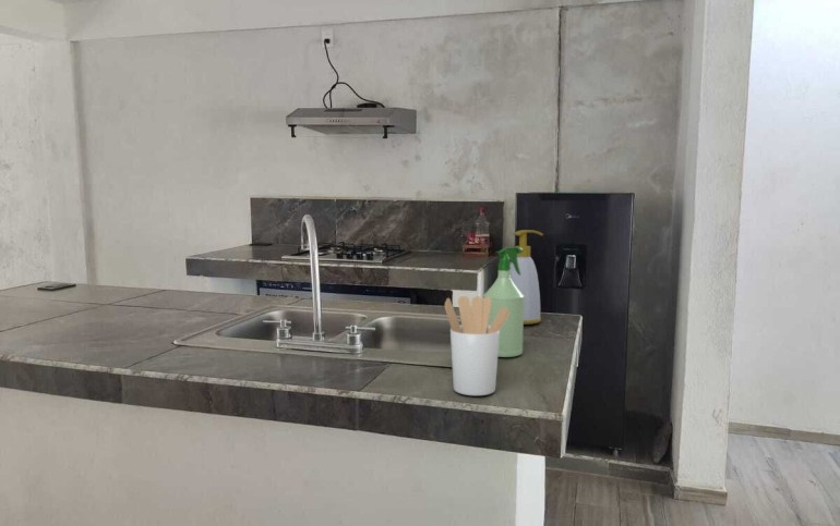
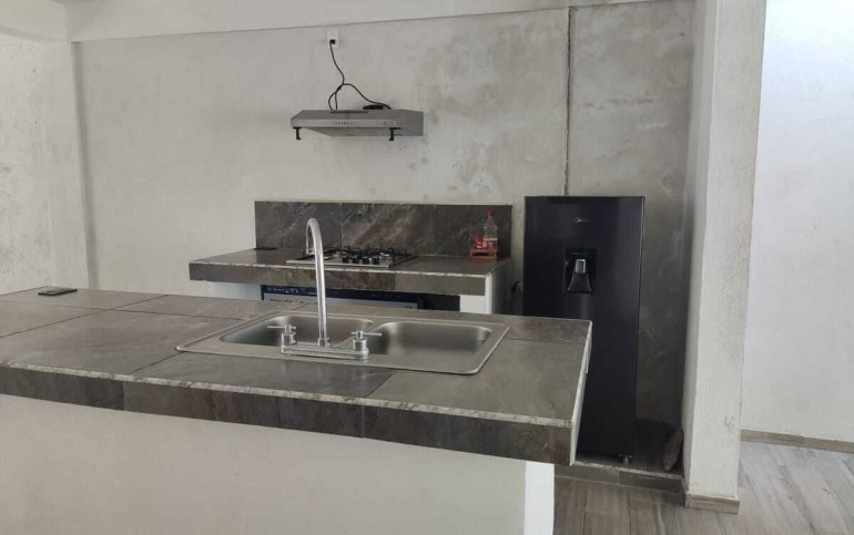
- utensil holder (473, 341)
- soap bottle (523, 276)
- spray bottle (504, 301)
